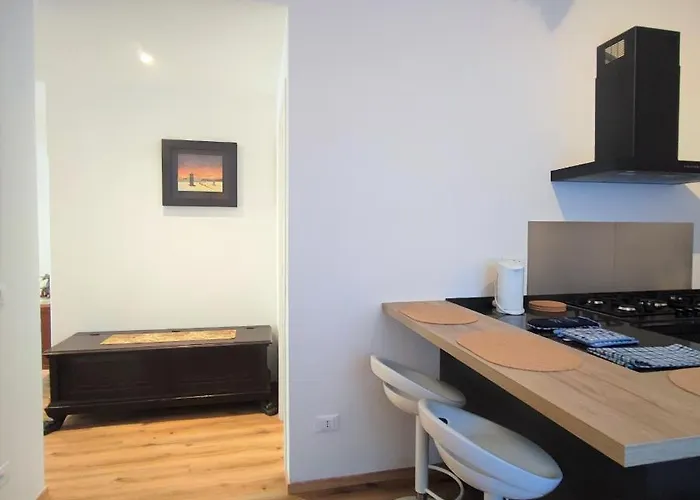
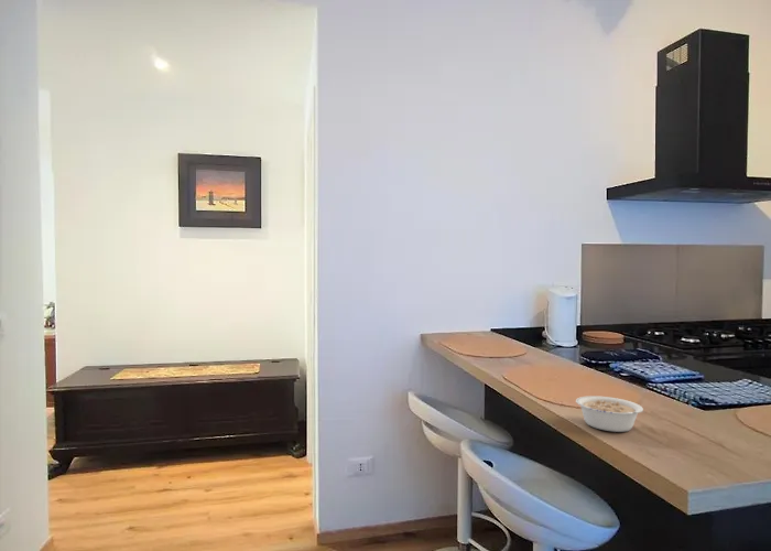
+ legume (610, 412)
